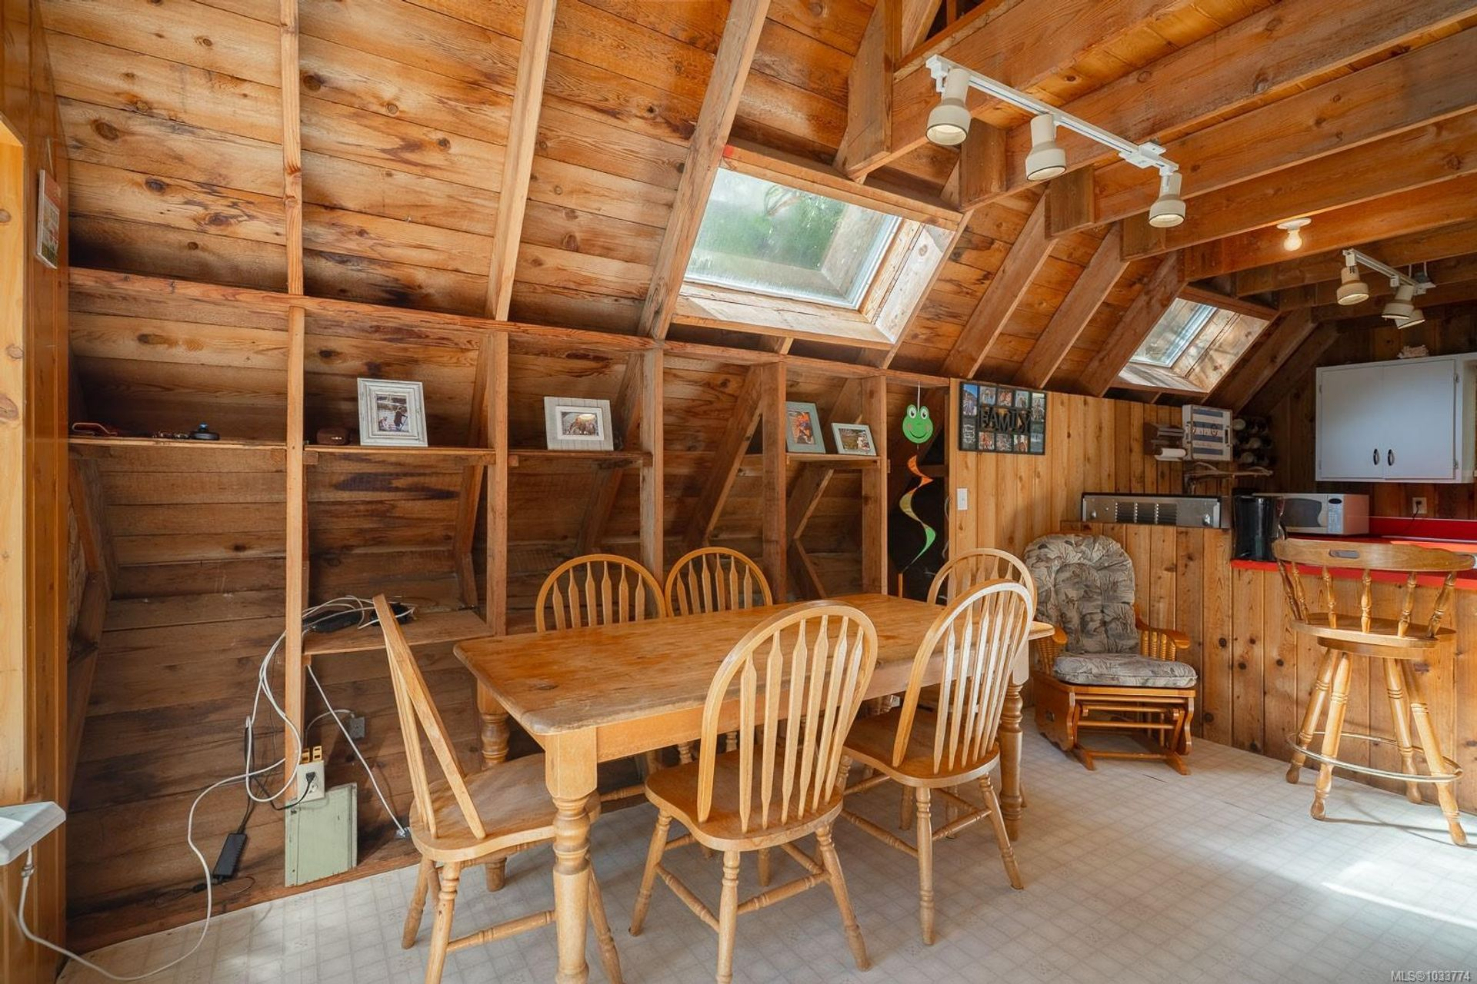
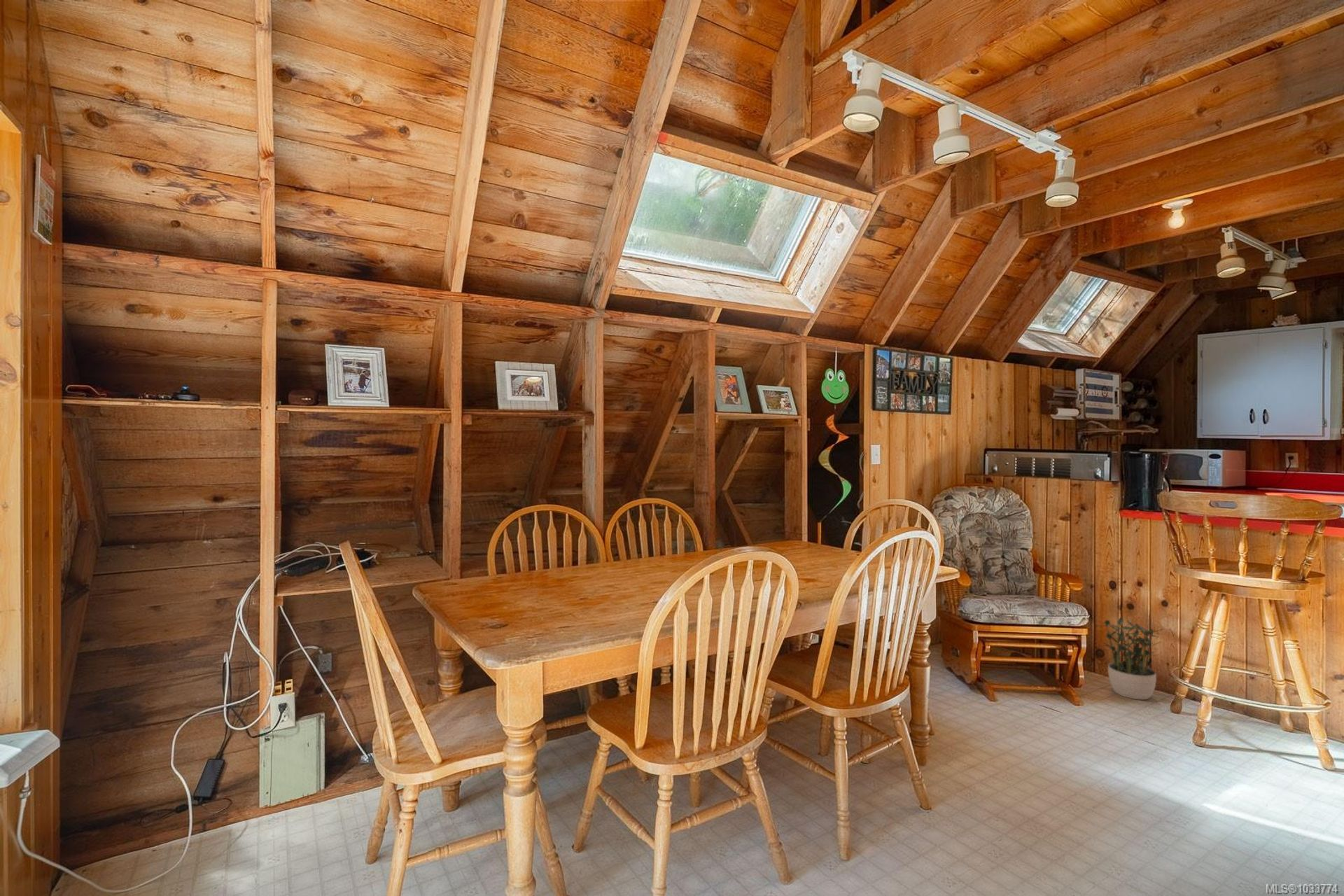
+ potted plant (1129, 654)
